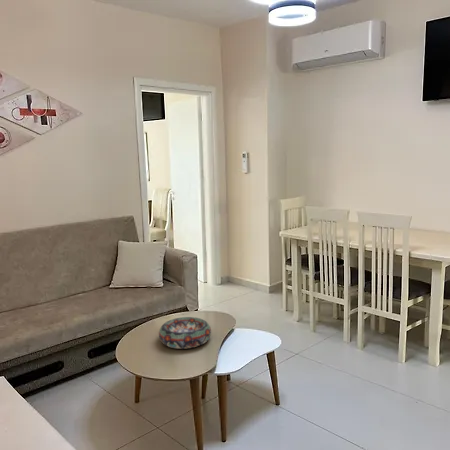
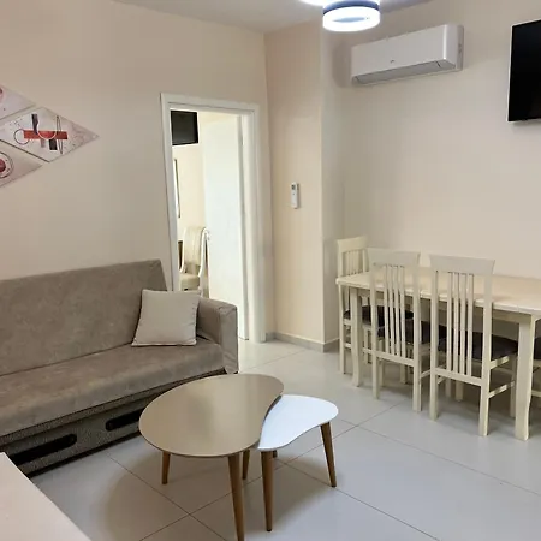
- decorative bowl (185, 332)
